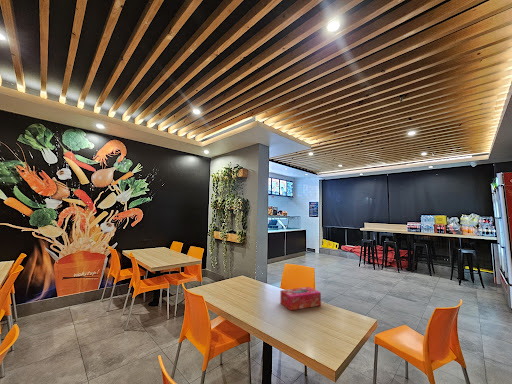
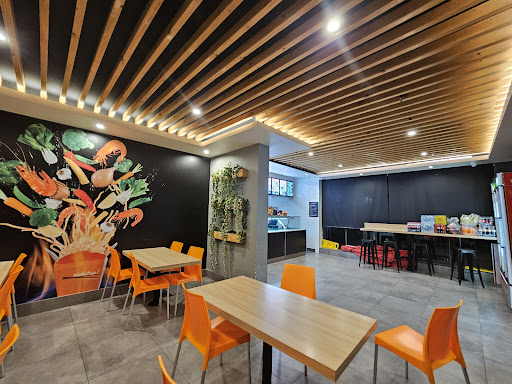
- tissue box (300, 297)
